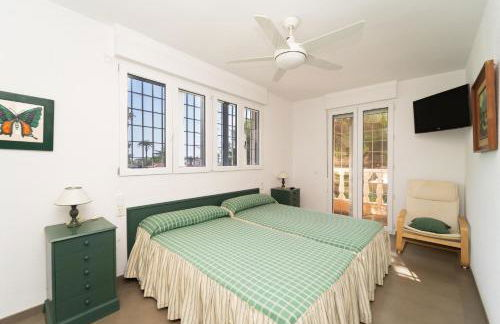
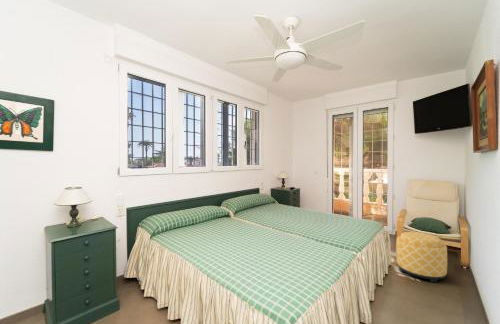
+ ottoman (420, 254)
